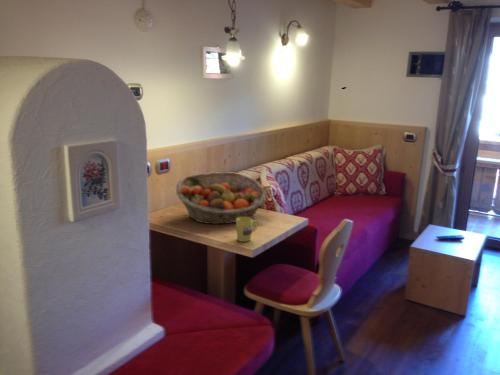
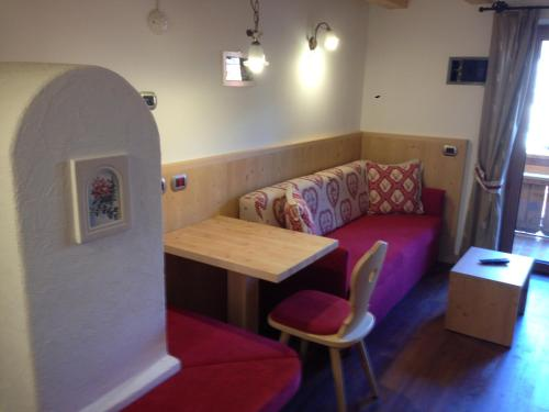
- fruit basket (221, 197)
- mug (247, 228)
